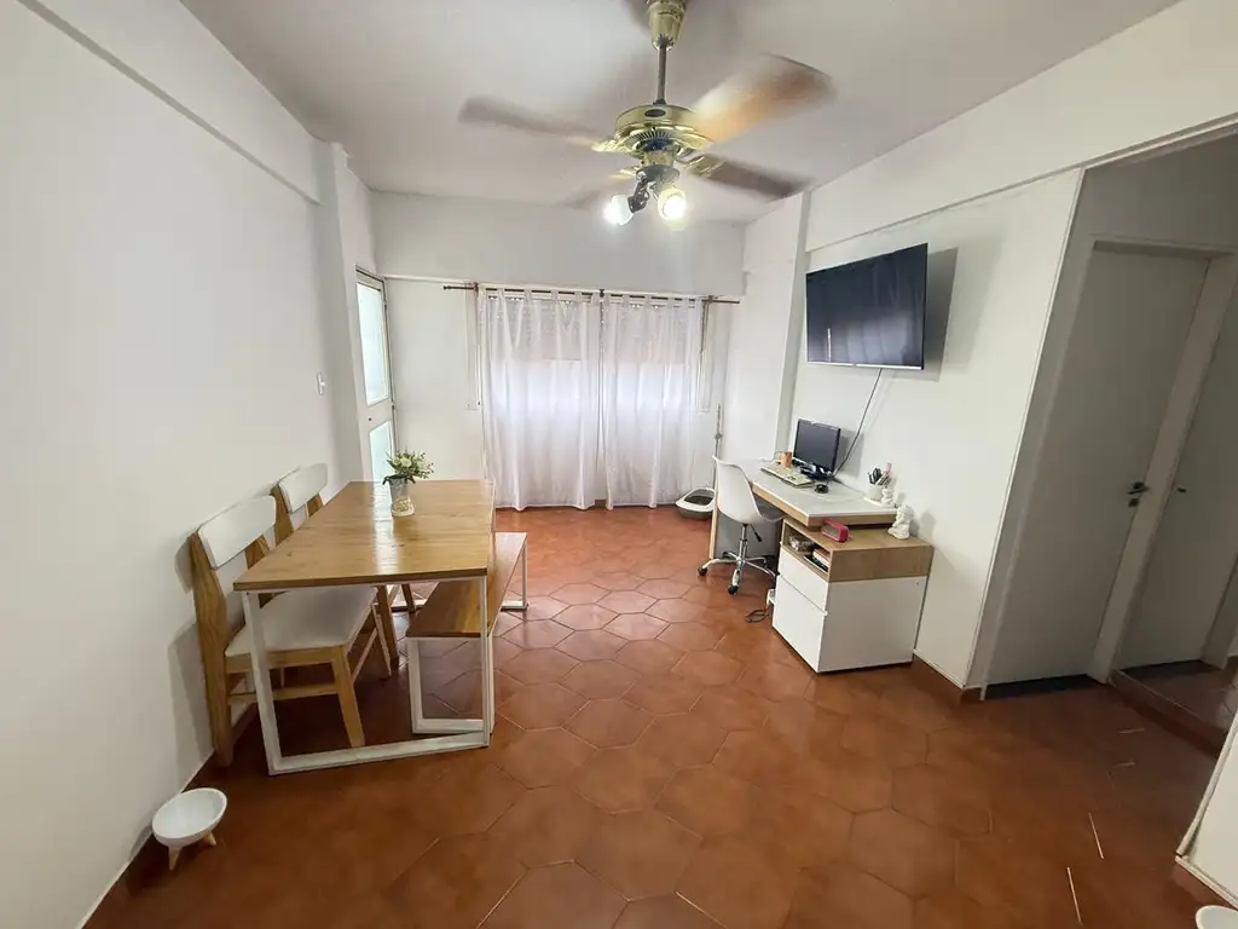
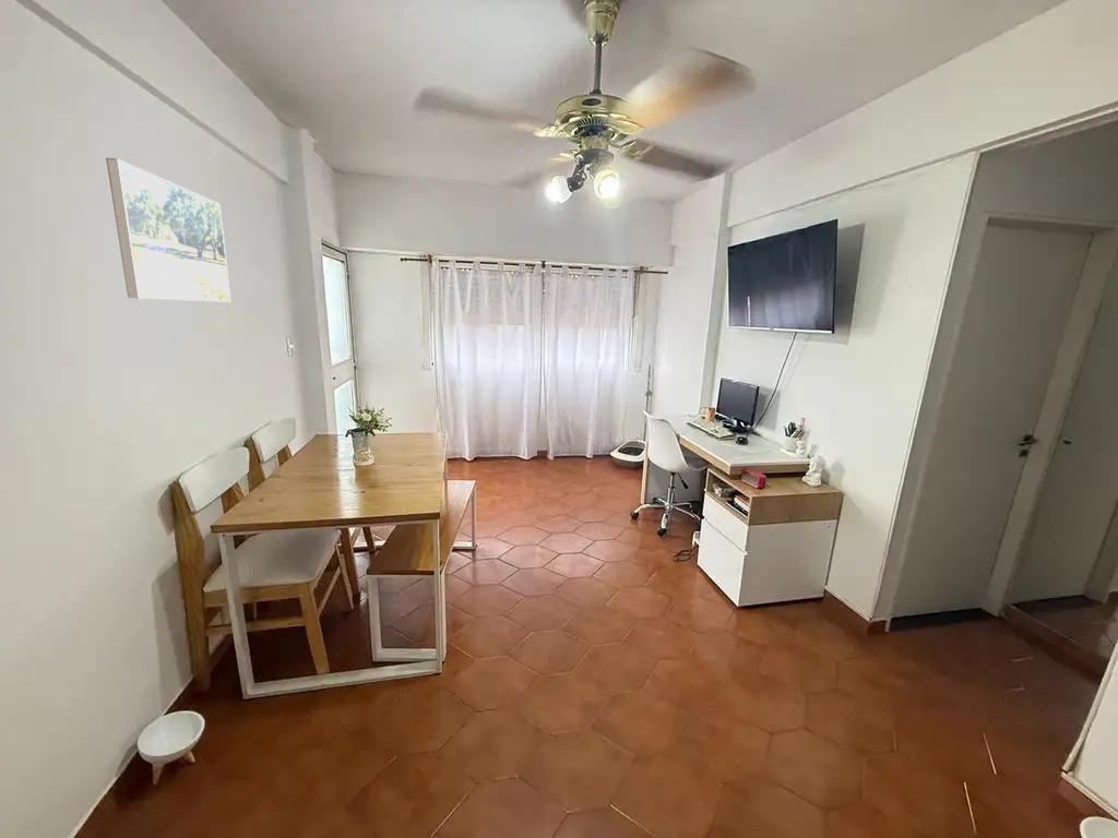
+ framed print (180, 243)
